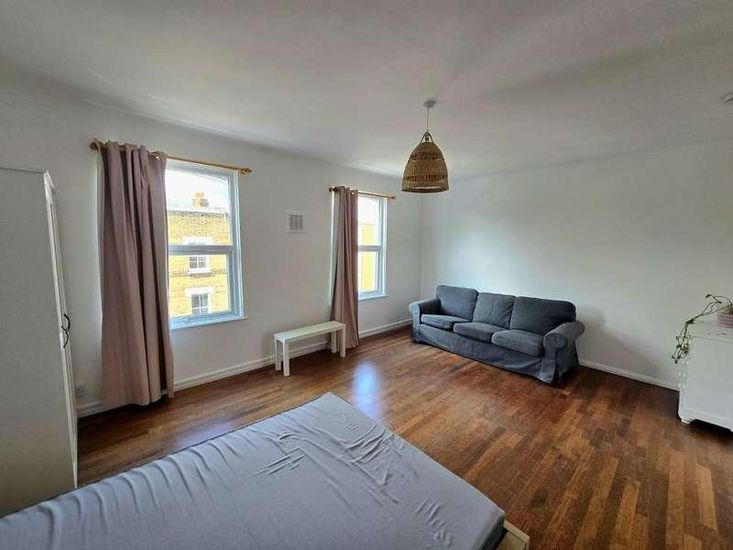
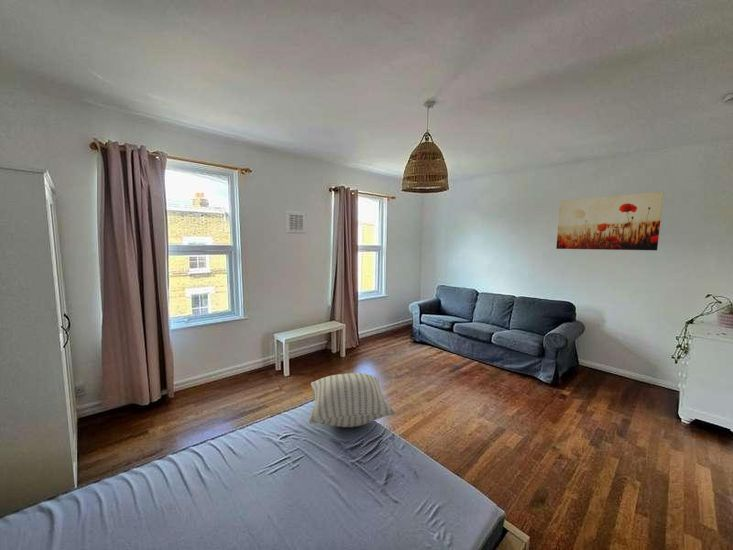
+ wall art (604, 223)
+ pillow (348, 397)
